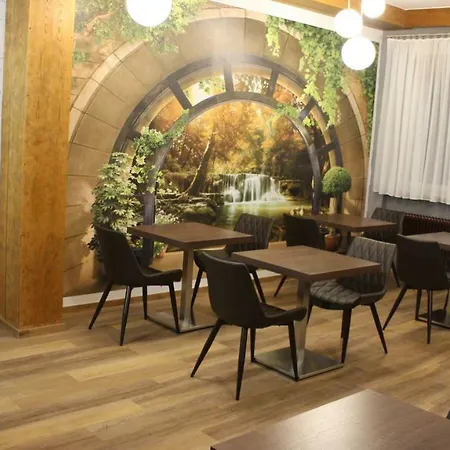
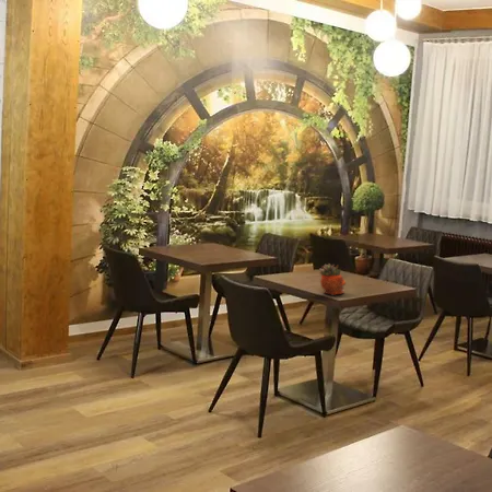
+ succulent planter (332, 278)
